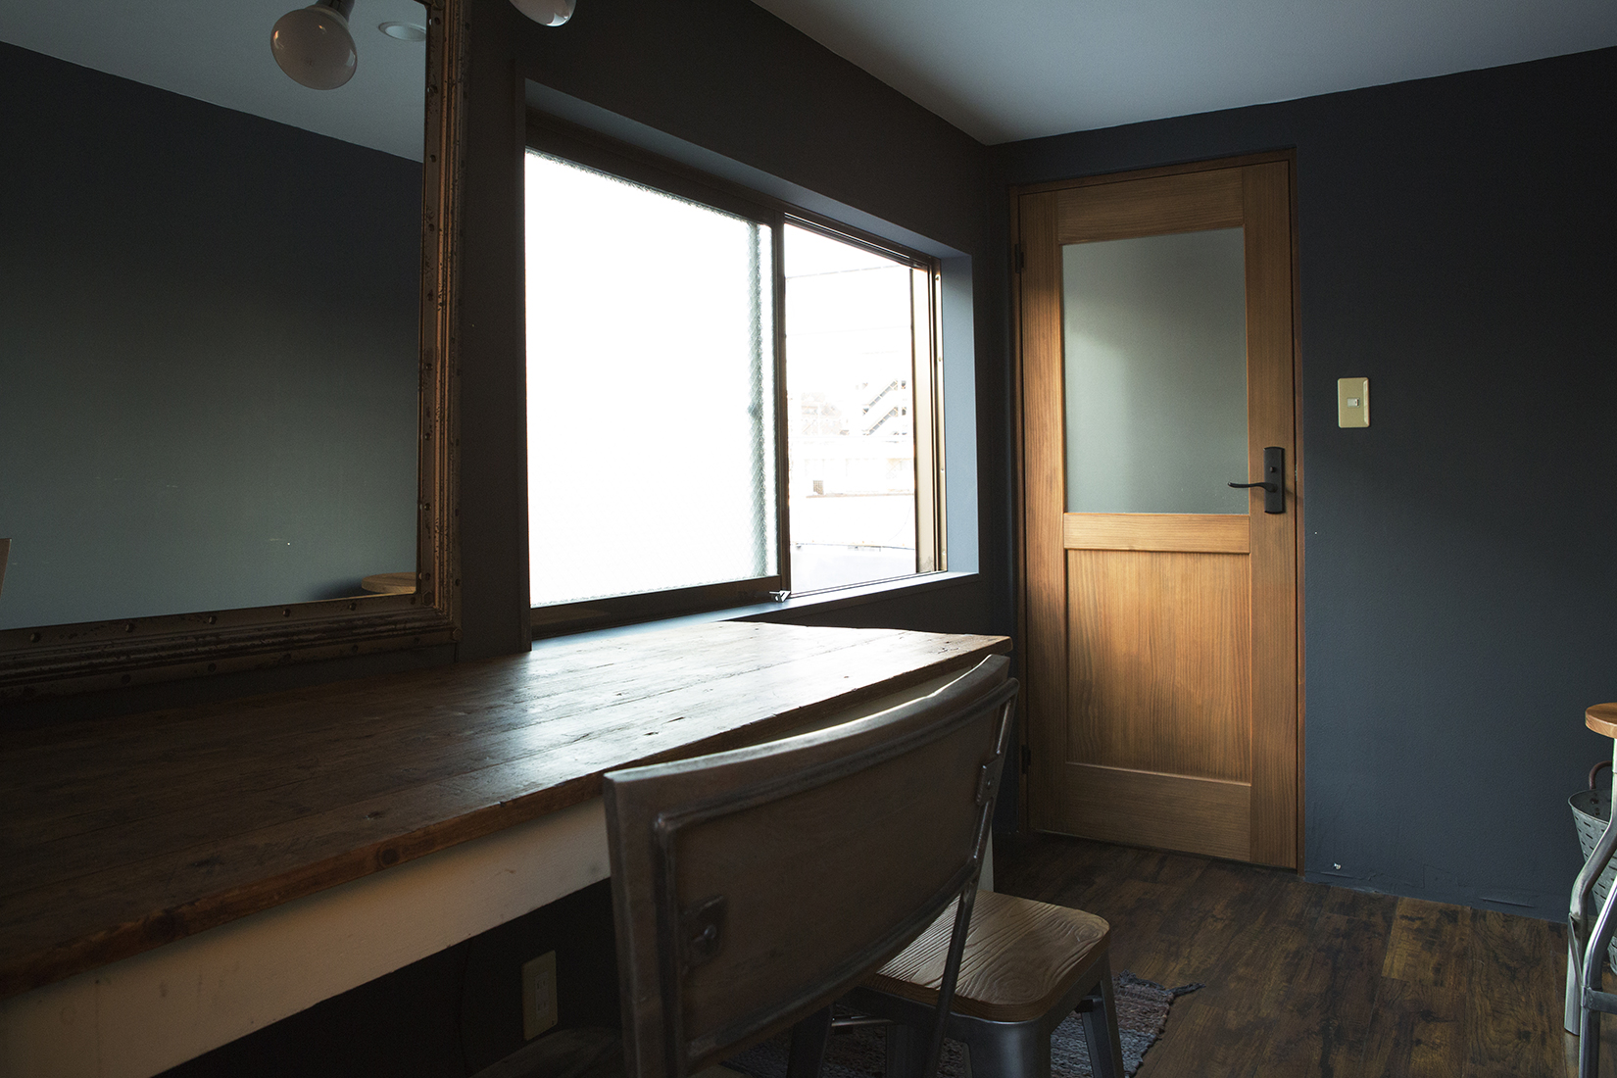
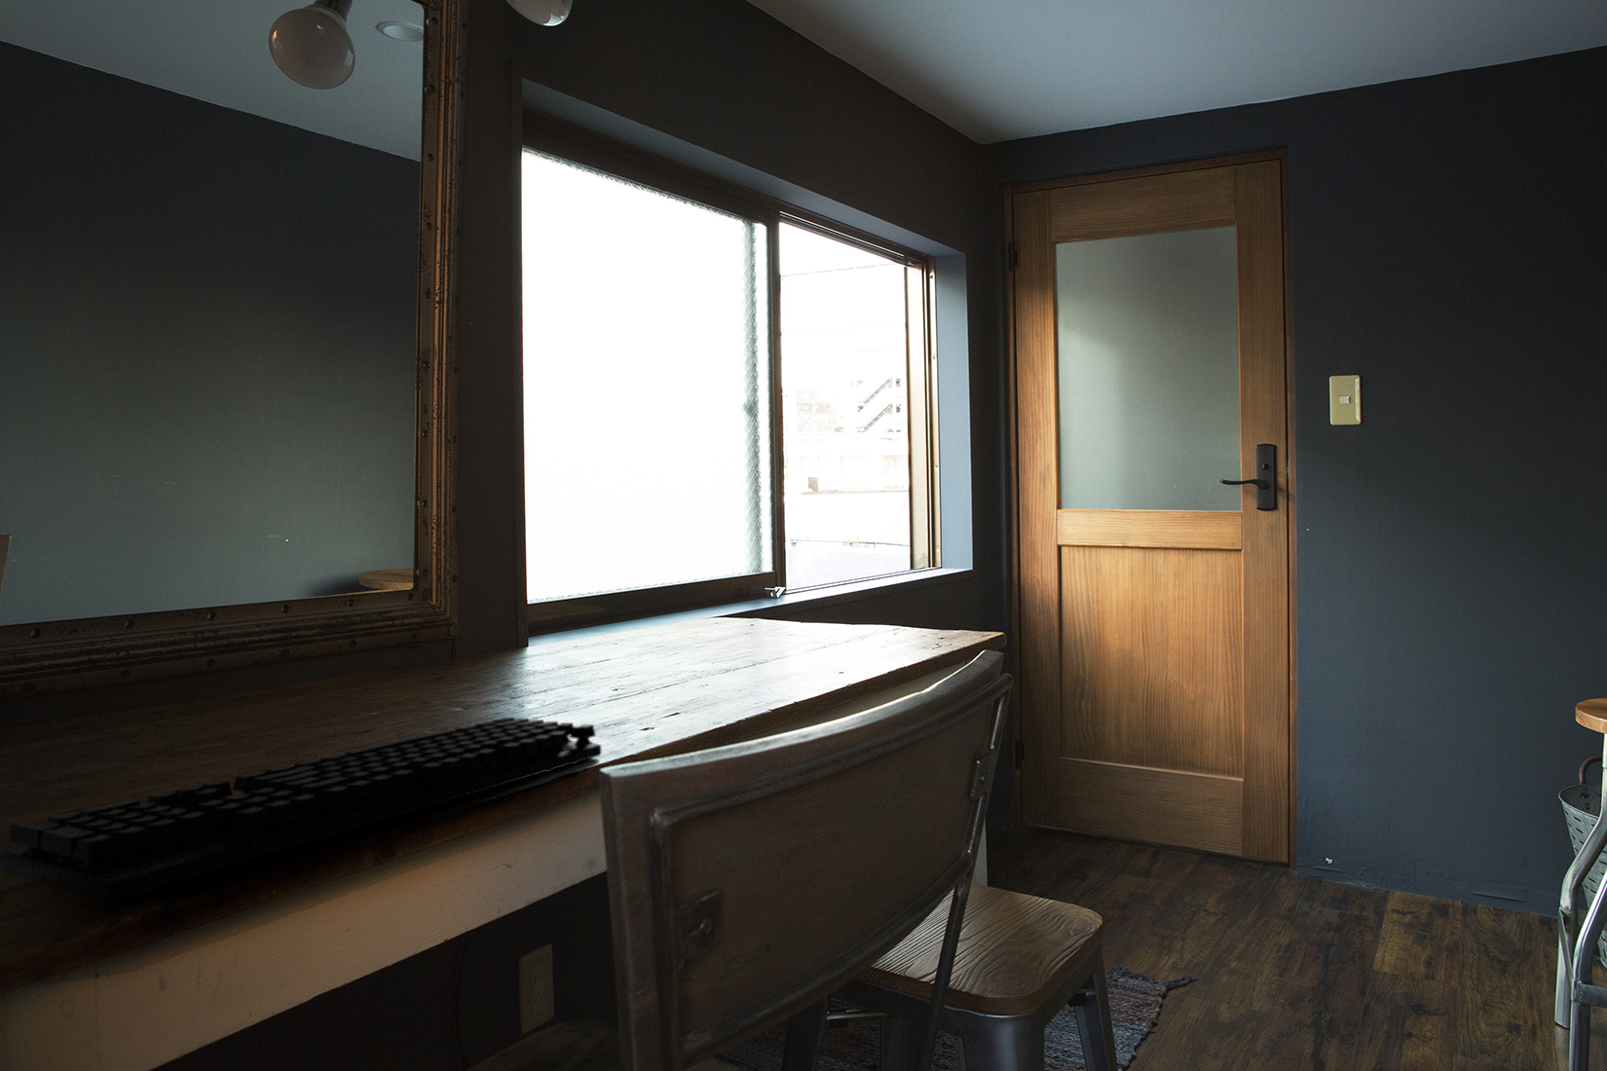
+ keyboard (360, 785)
